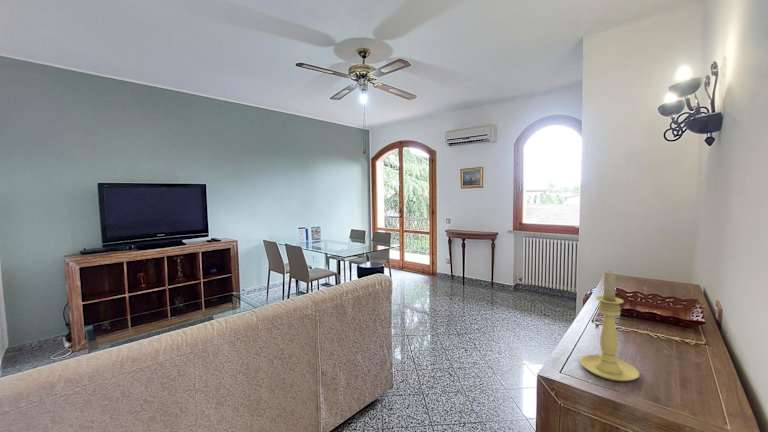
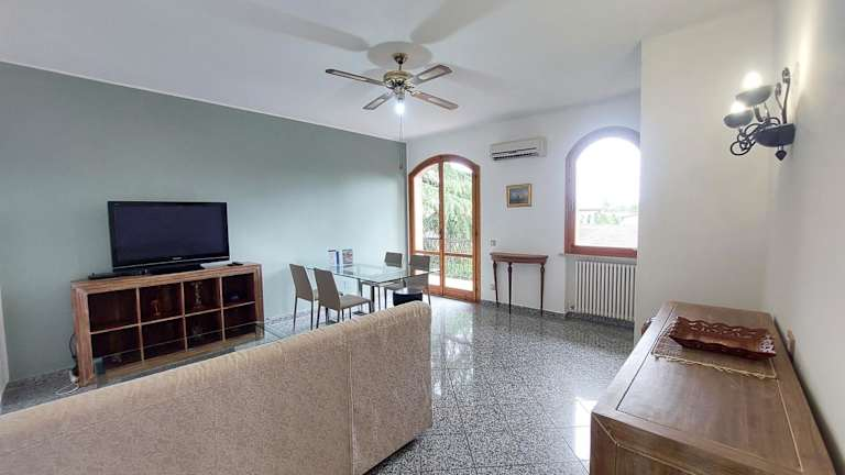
- candle holder (609, 320)
